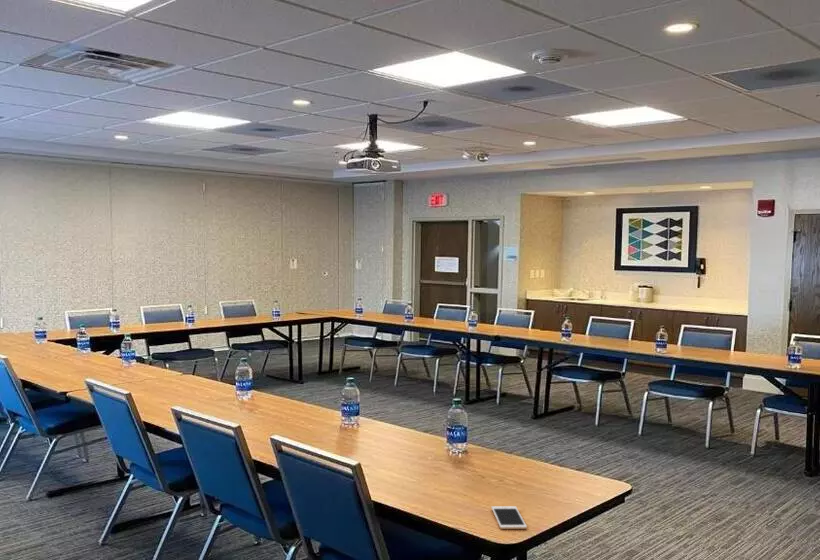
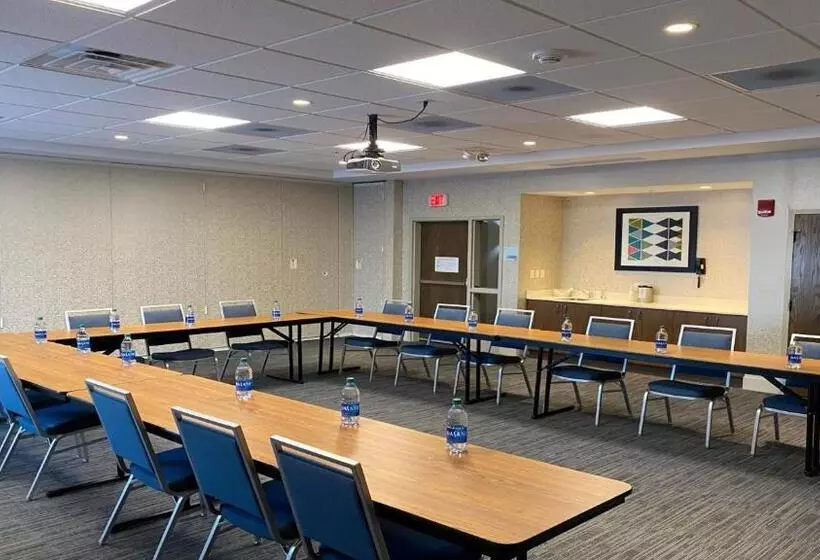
- cell phone (508, 517)
